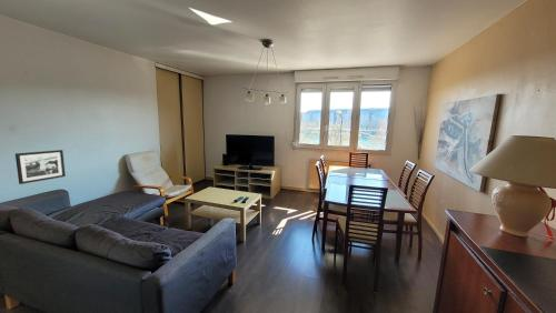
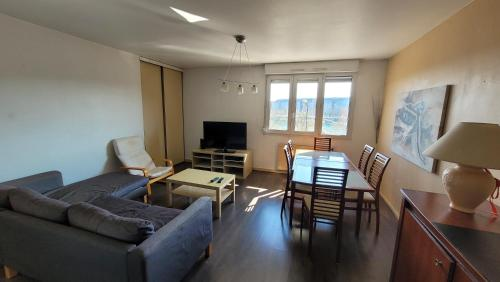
- picture frame (42, 165)
